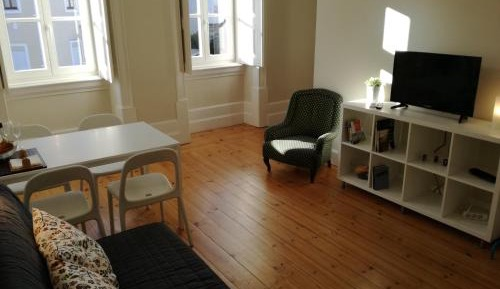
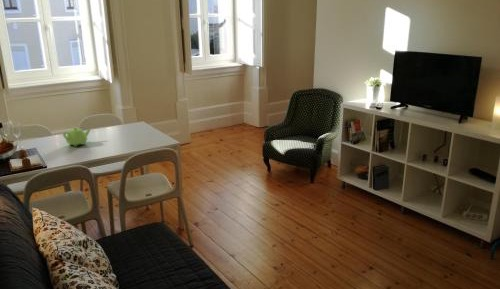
+ teapot (77, 135)
